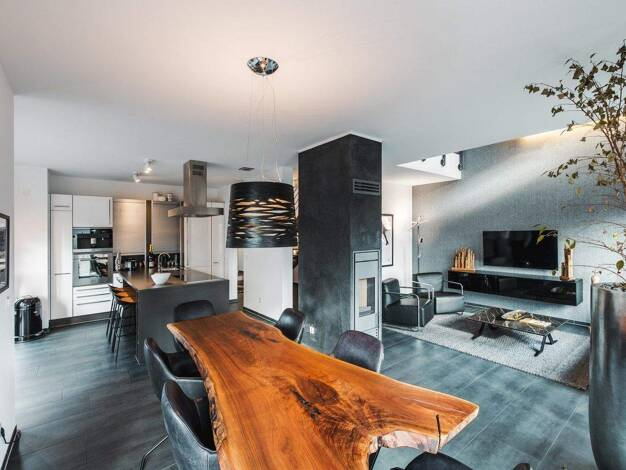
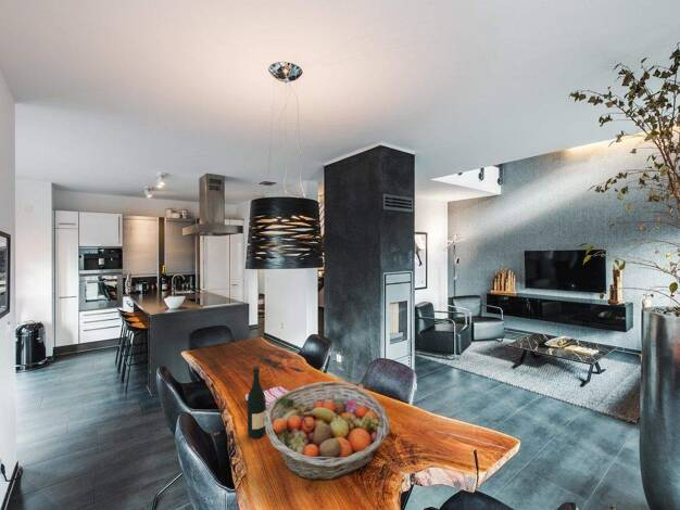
+ wine bottle (256, 399)
+ fruit basket (328, 425)
+ dish towel (270, 396)
